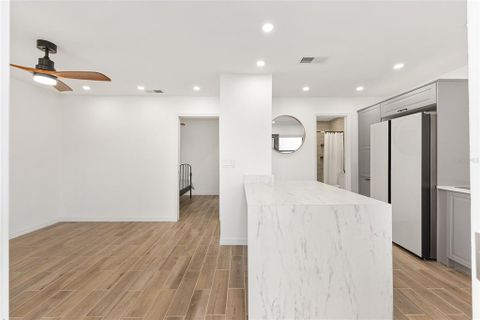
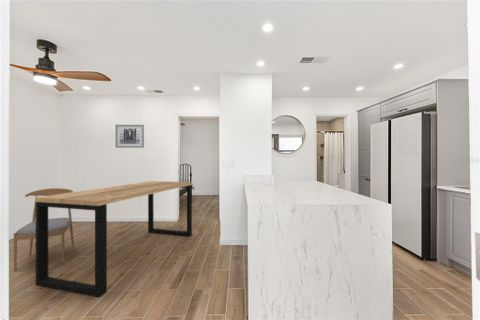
+ wall art (129, 136)
+ dining table (148, 220)
+ dining chair (48, 225)
